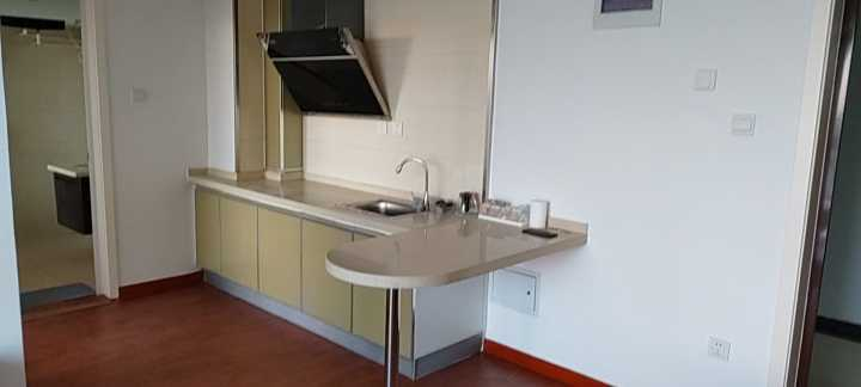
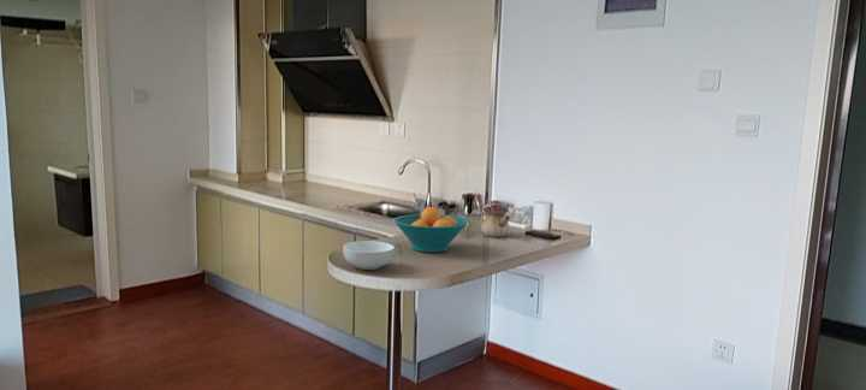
+ teapot (494, 217)
+ cereal bowl (368, 255)
+ fruit bowl (431, 228)
